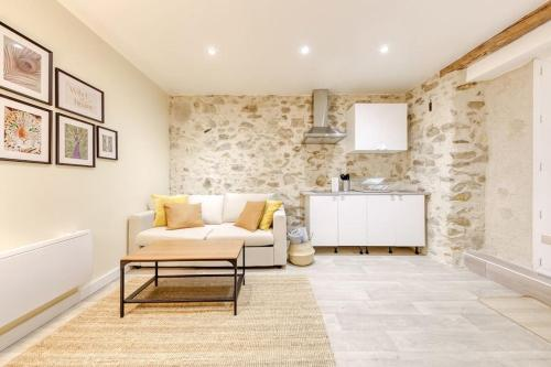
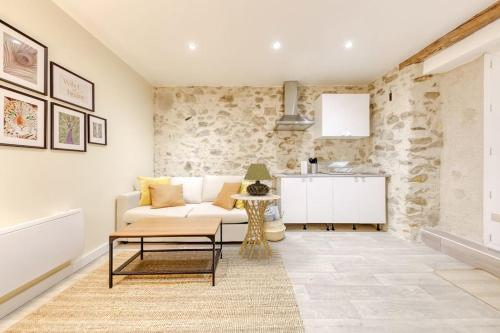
+ table lamp (257, 179)
+ side table (255, 224)
